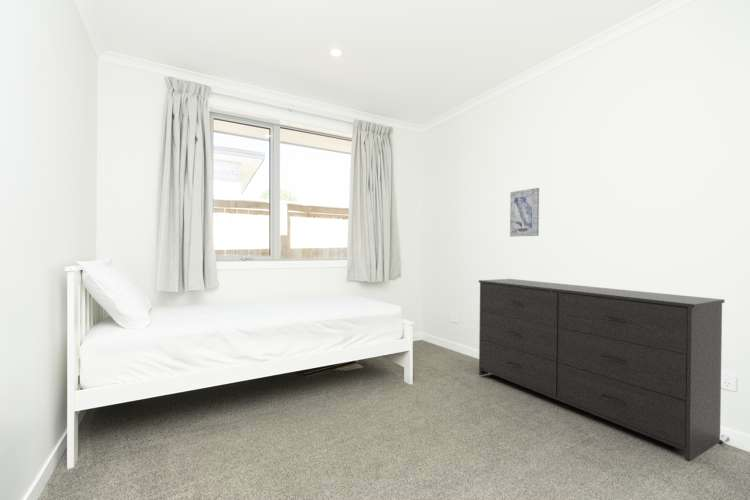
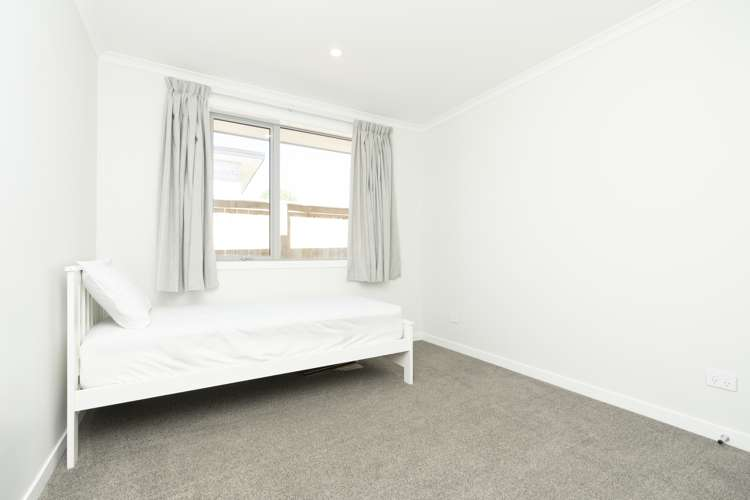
- wall art (524, 213)
- dresser (573, 345)
